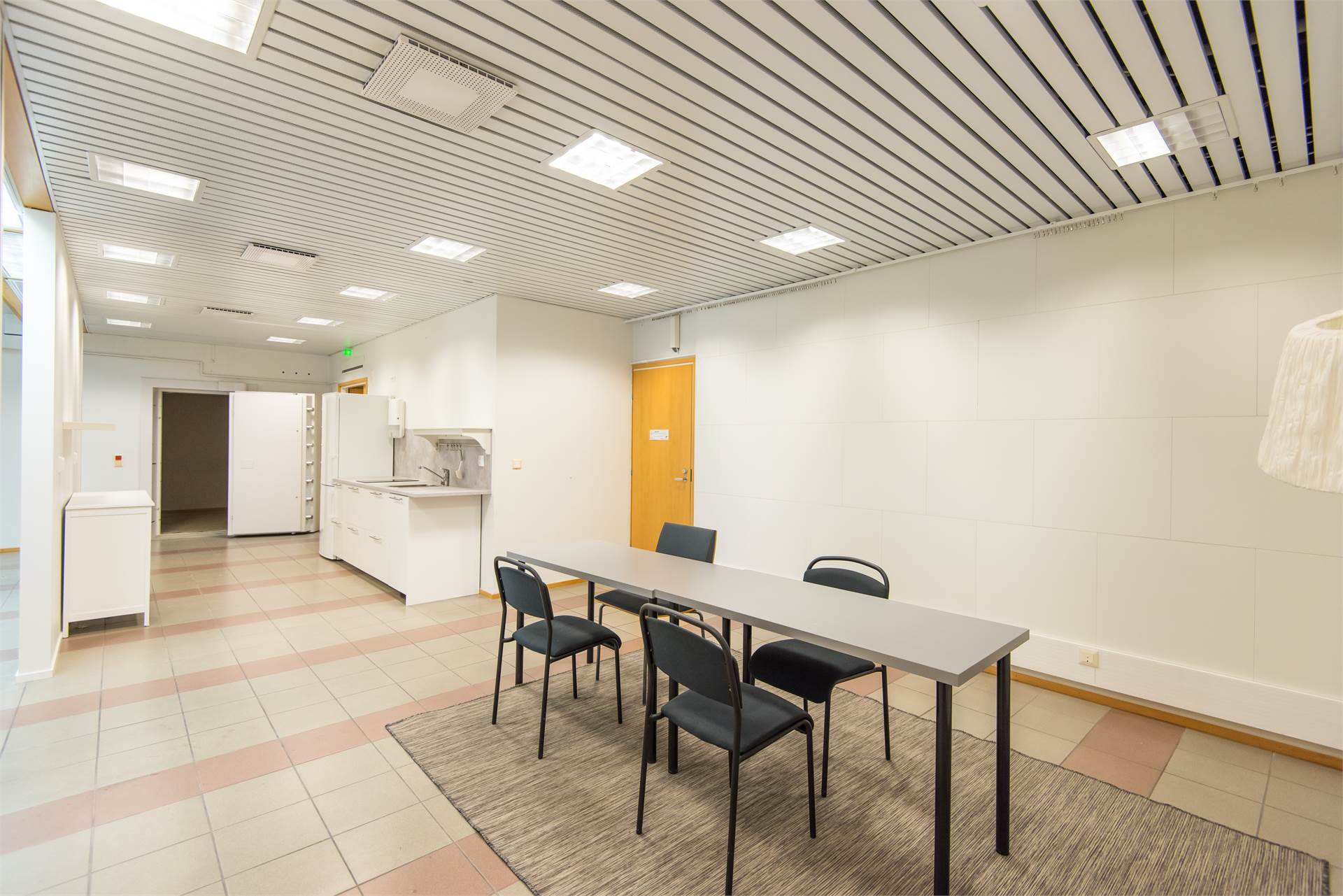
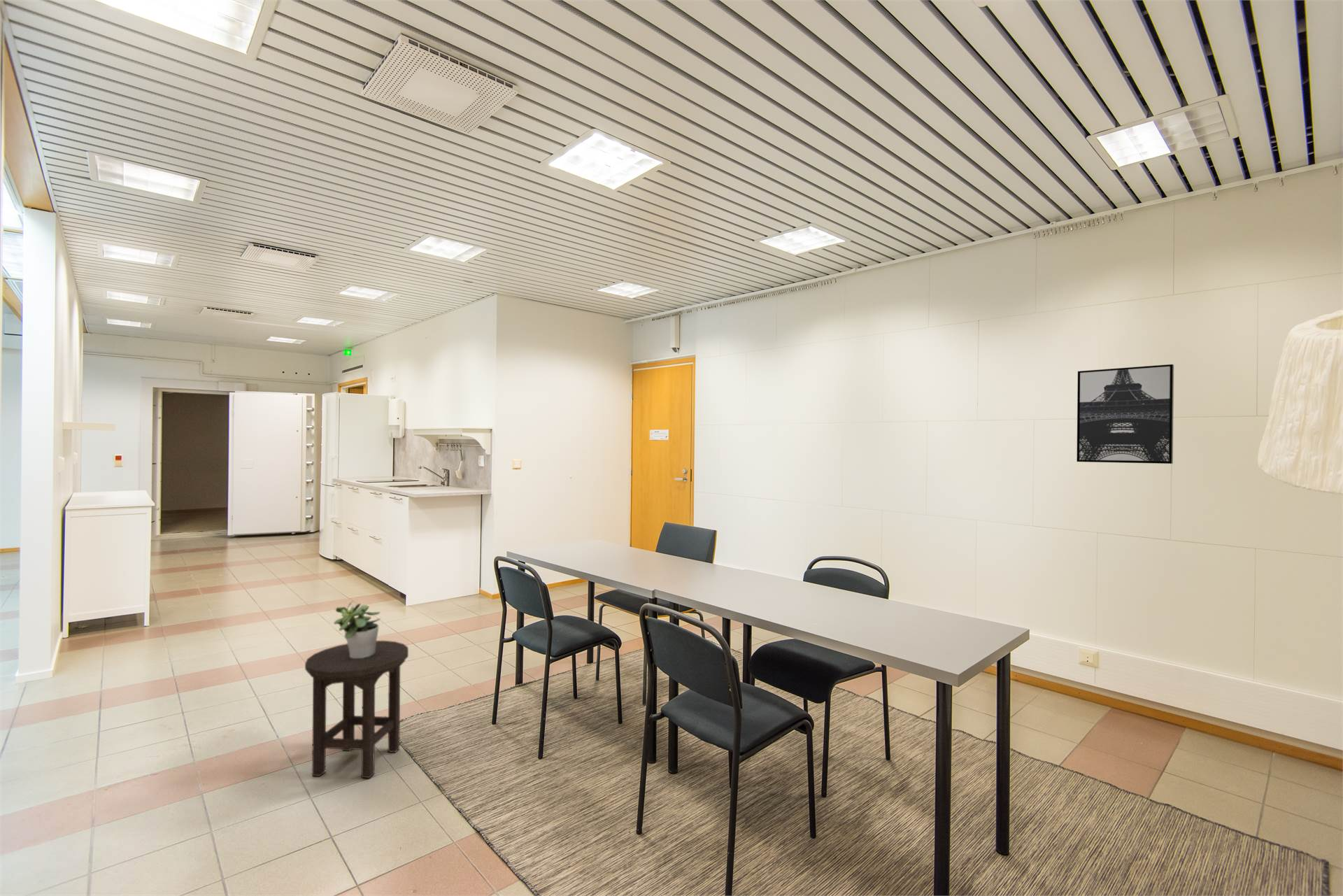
+ potted plant (353, 629)
+ wall art (1123, 415)
+ stool (354, 708)
